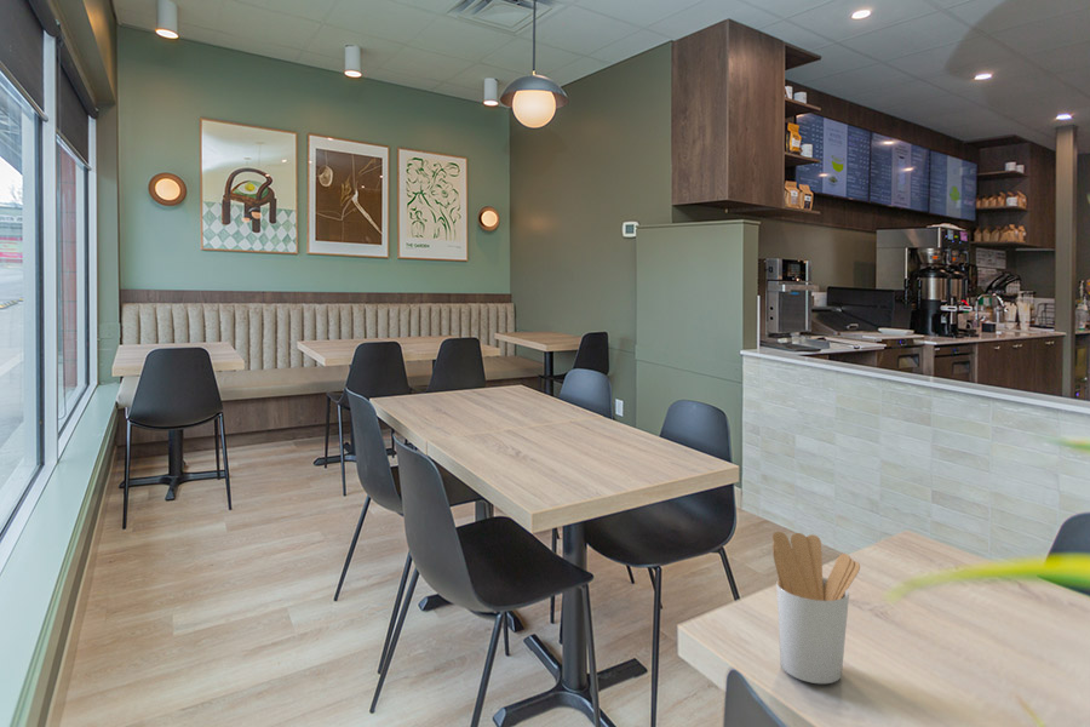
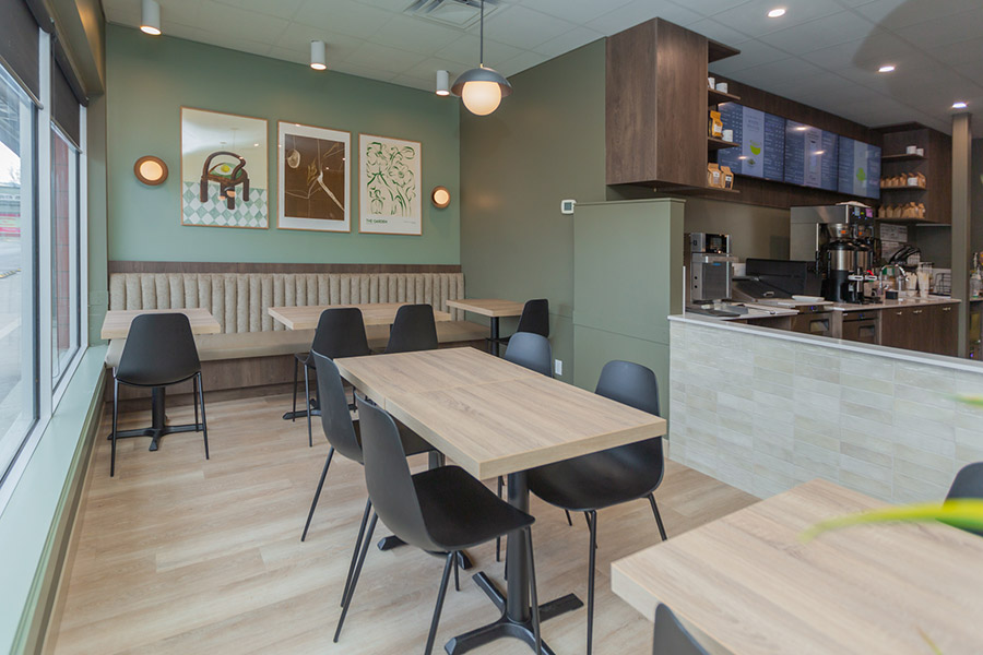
- utensil holder (805, 600)
